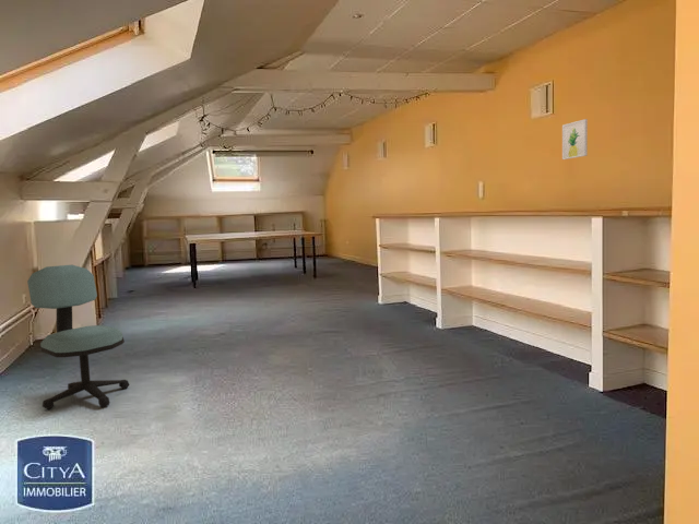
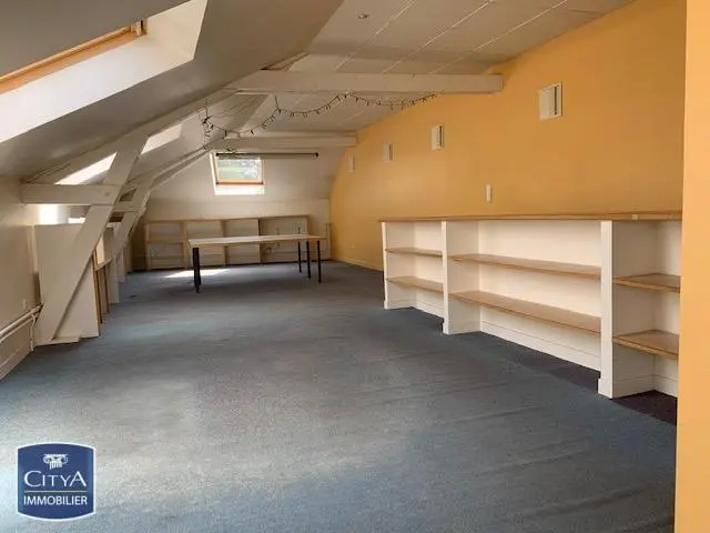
- wall art (573, 140)
- office chair (81, 333)
